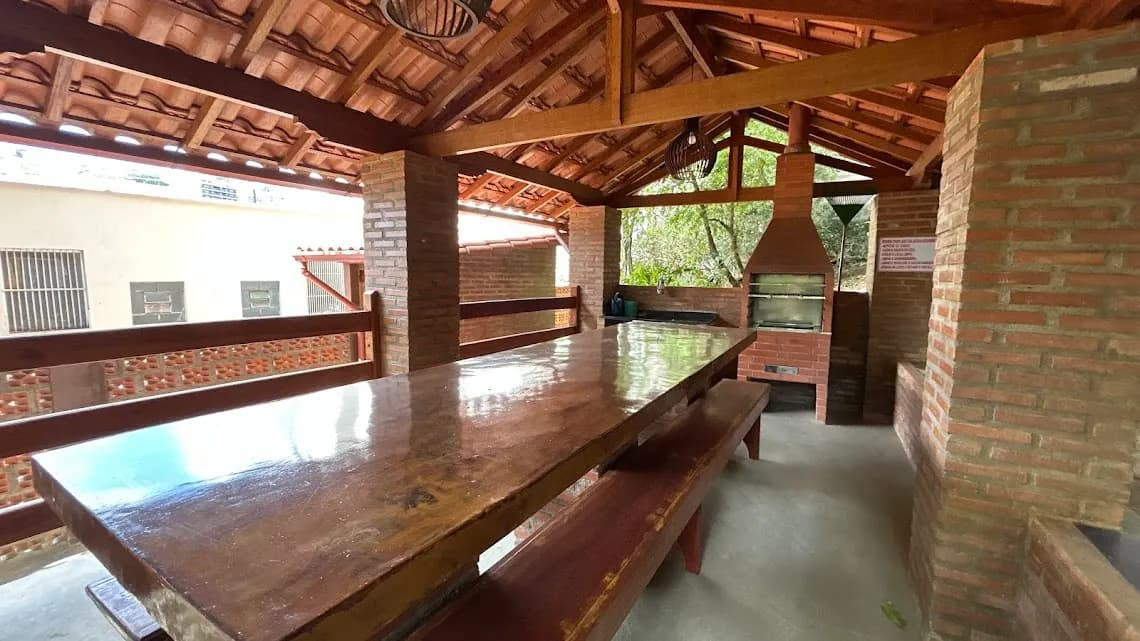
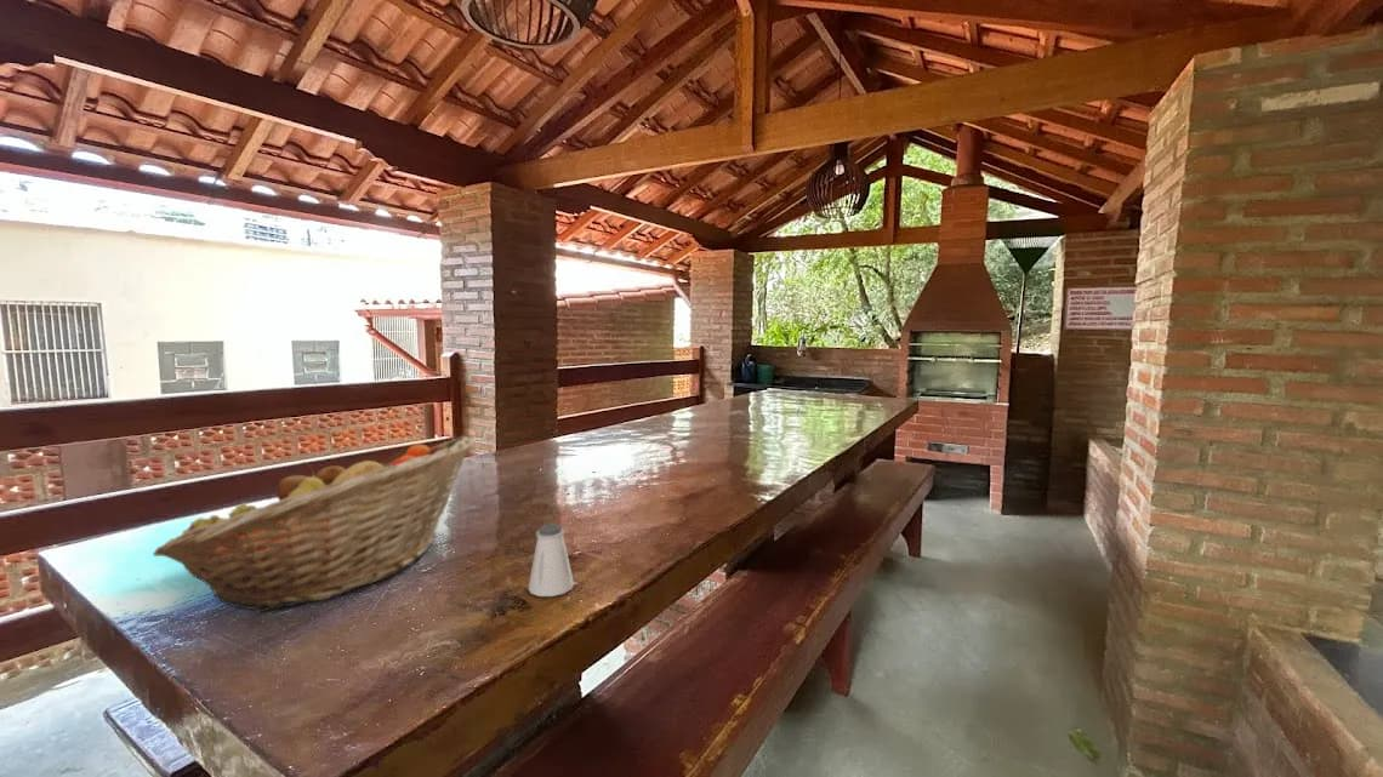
+ saltshaker (550, 556)
+ fruit basket (346, 505)
